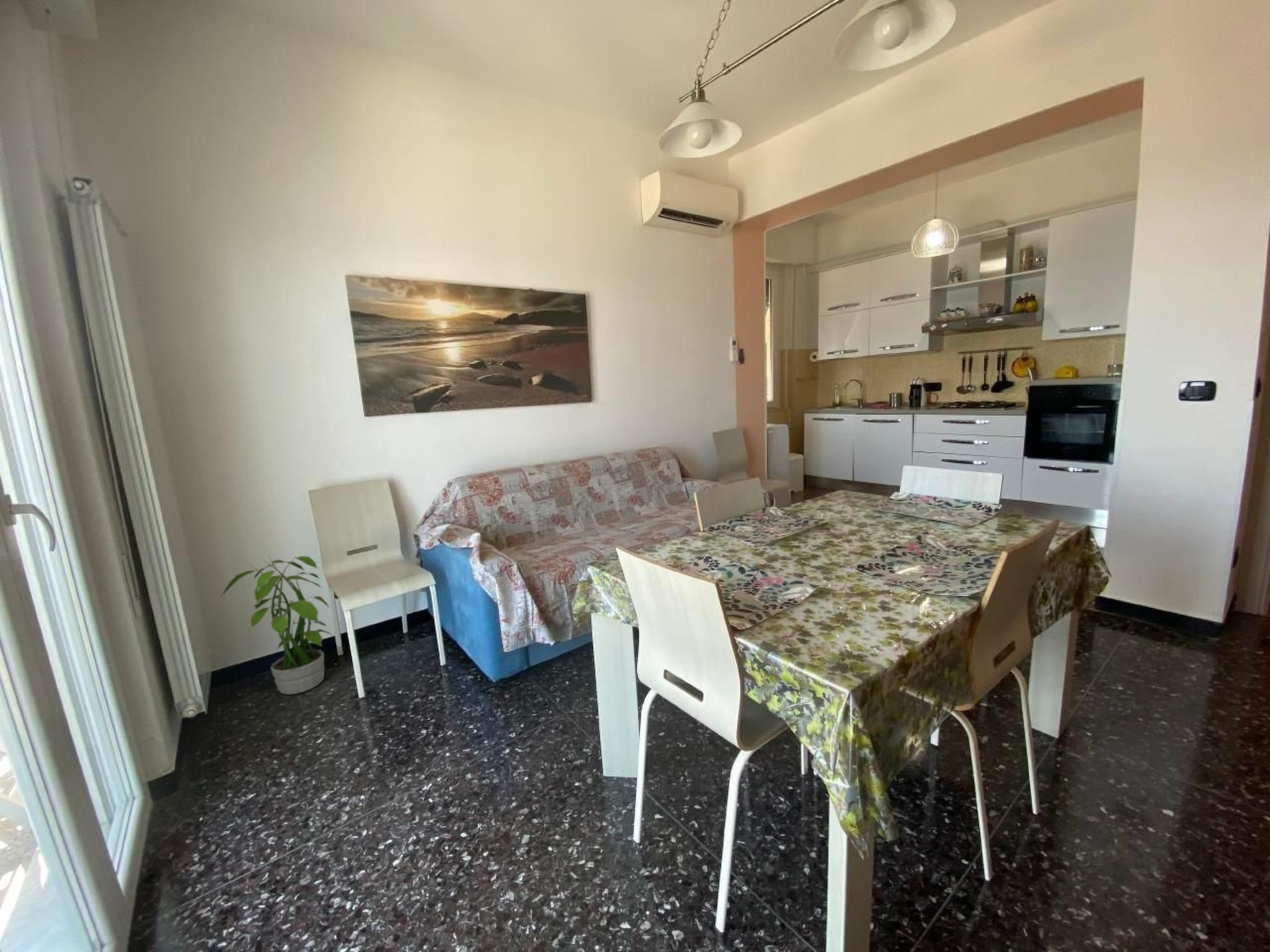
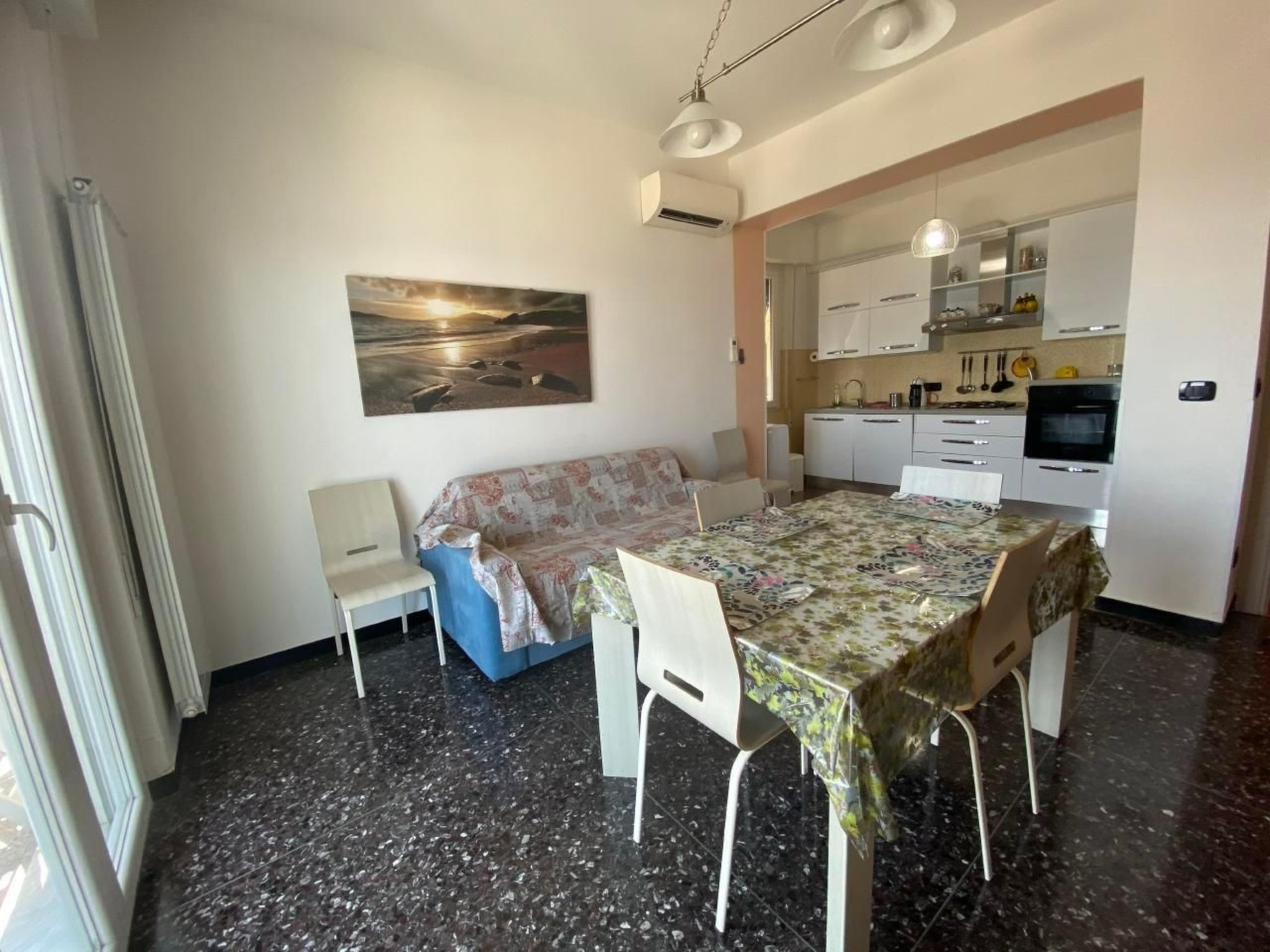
- potted plant (281, 626)
